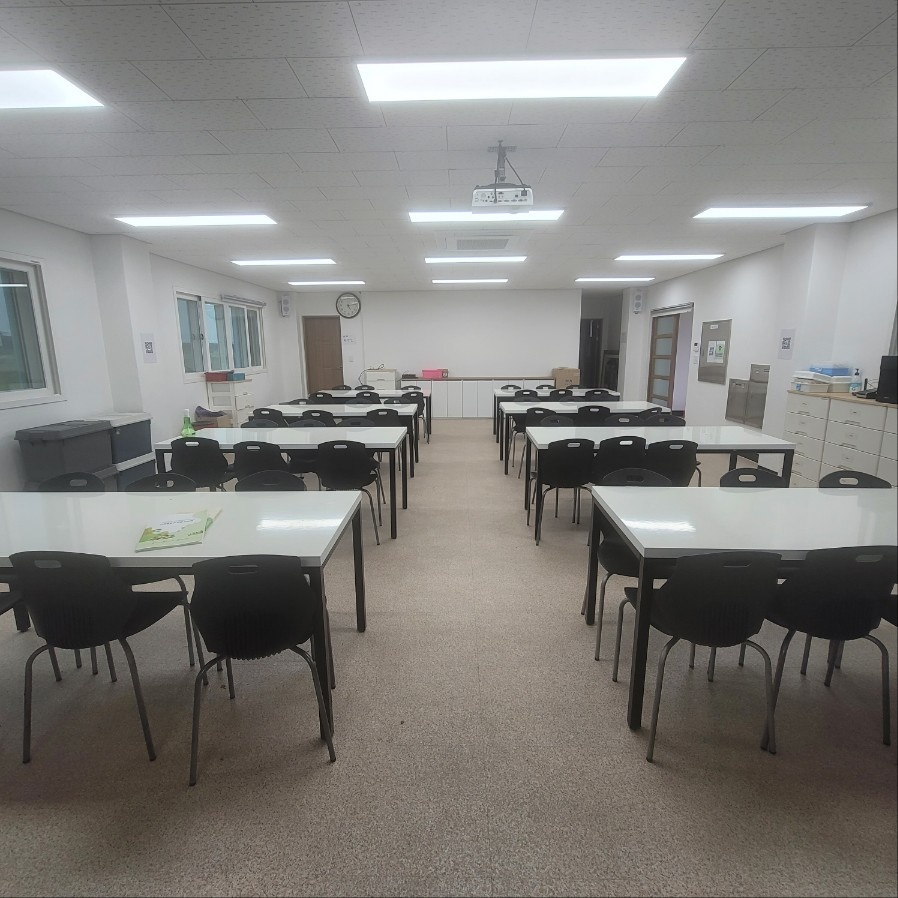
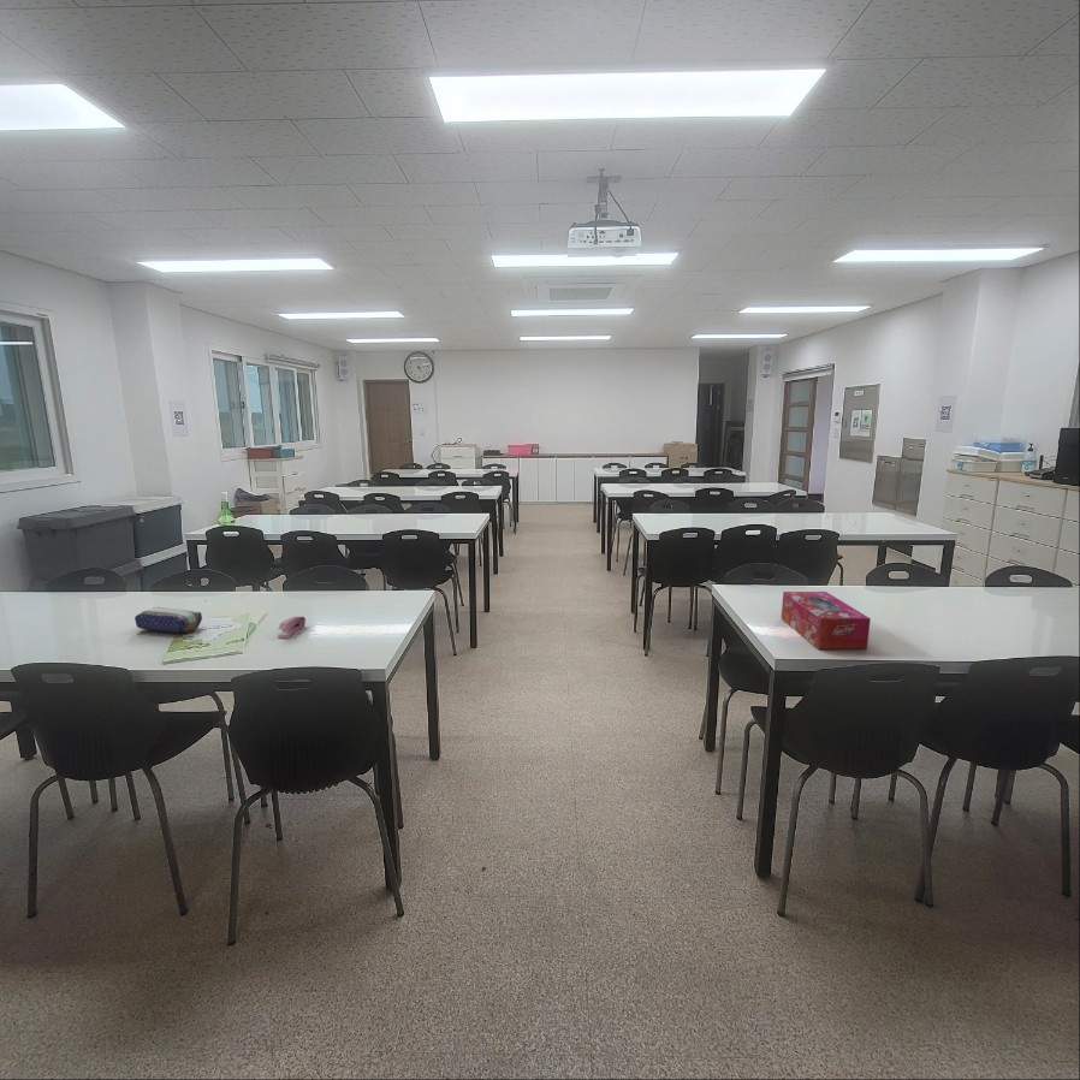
+ stapler (291, 624)
+ tissue box (821, 618)
+ pencil case (168, 619)
